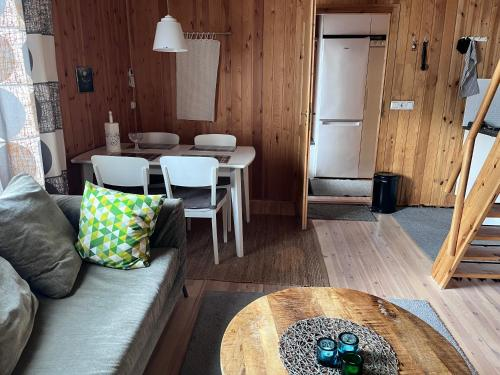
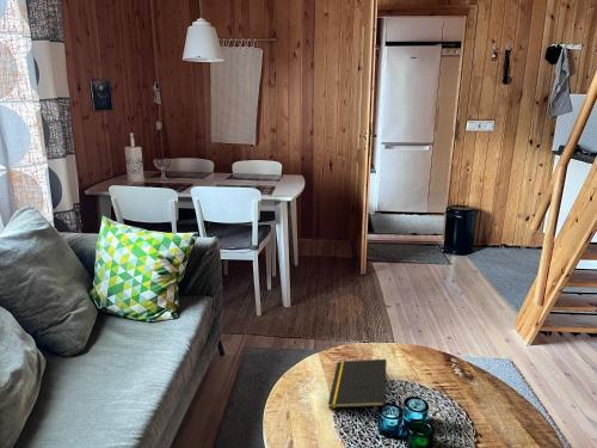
+ notepad (358, 381)
